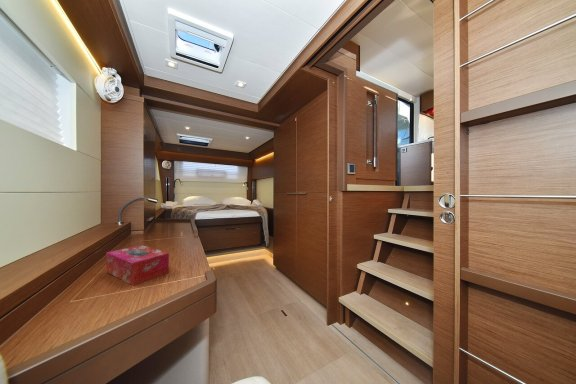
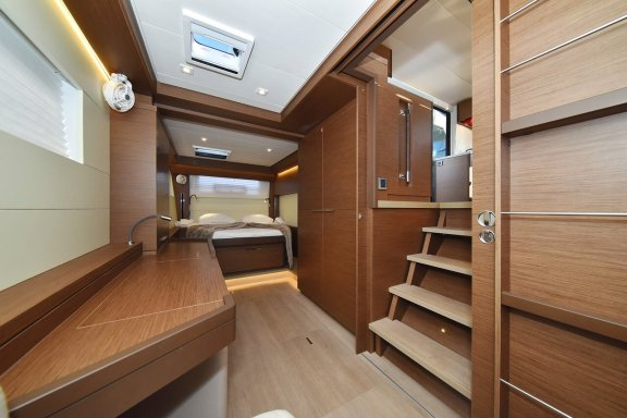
- tissue box (137, 262)
